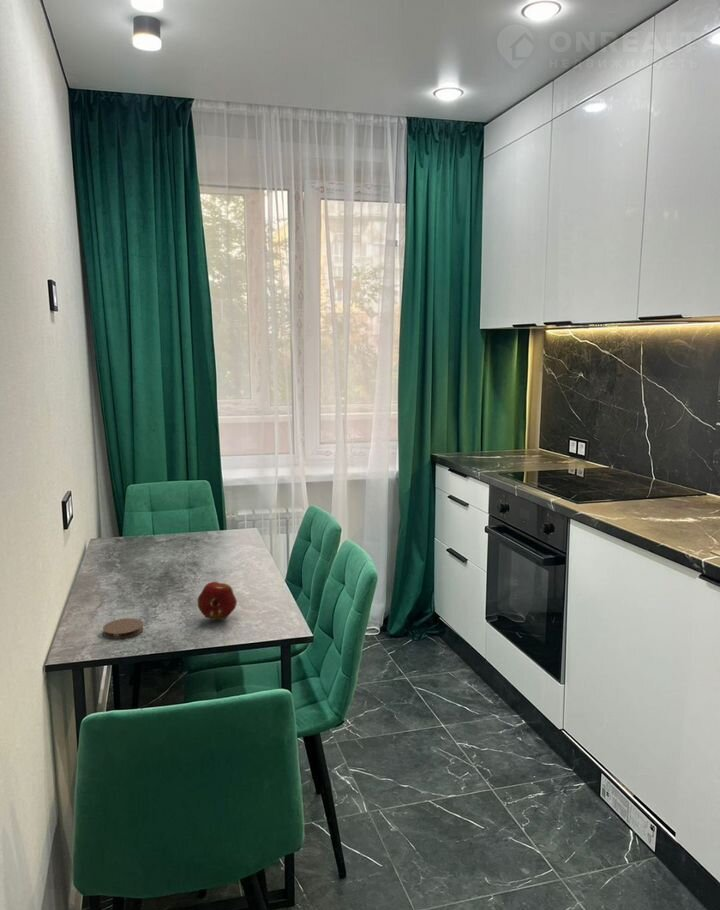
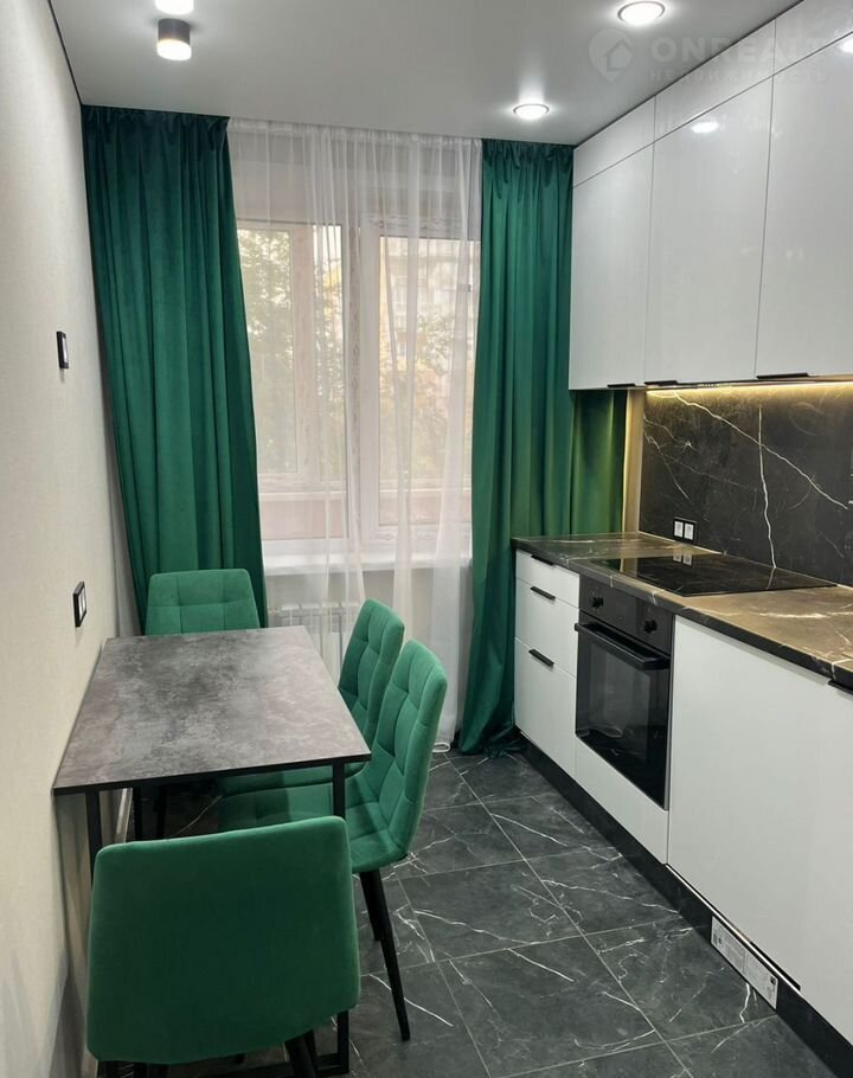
- coaster (123, 628)
- fruit (217, 600)
